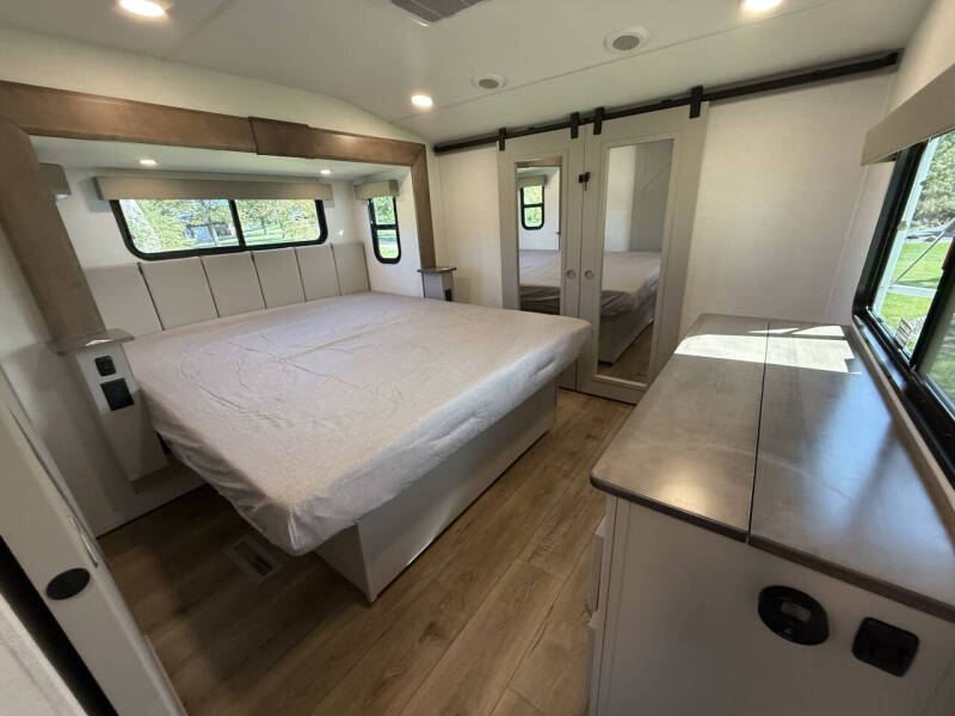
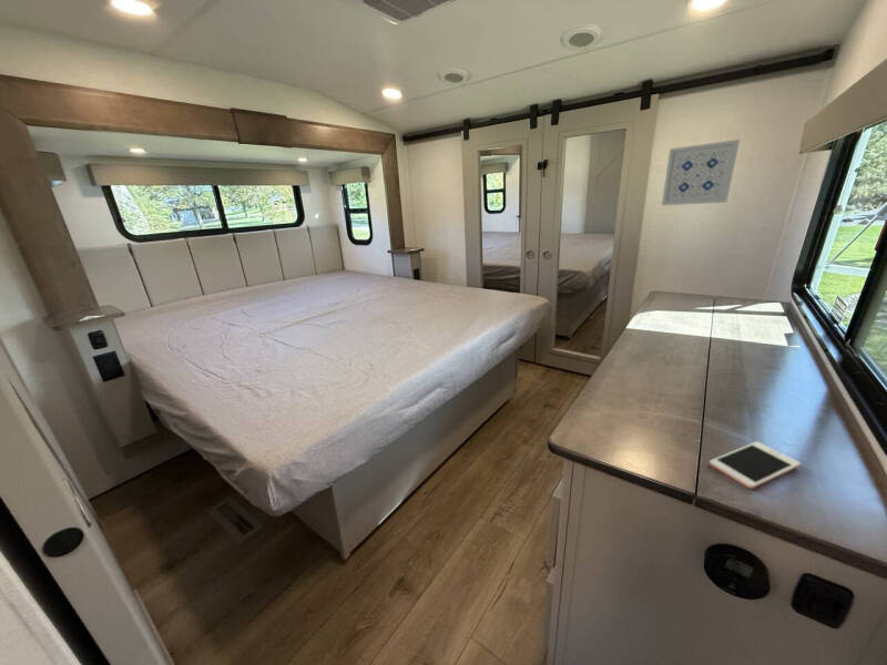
+ cell phone (754, 463)
+ wall art (697, 175)
